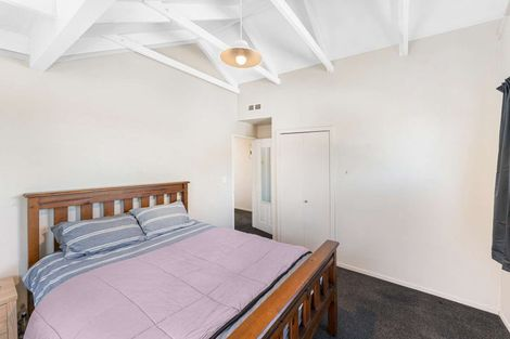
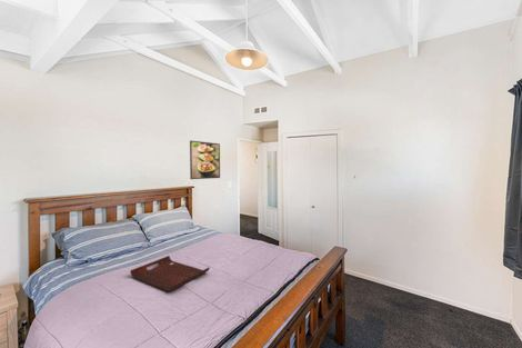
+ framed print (205, 160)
+ serving tray (170, 271)
